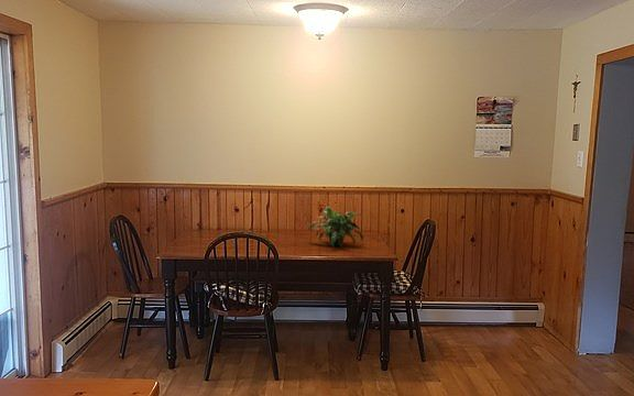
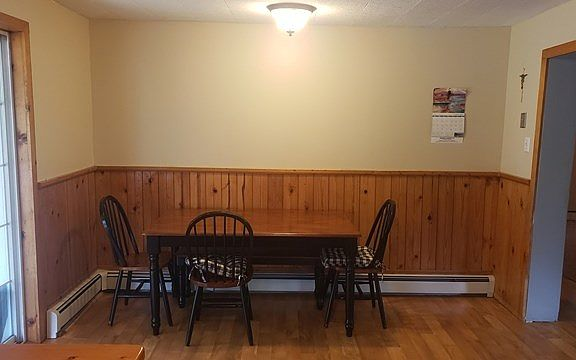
- potted plant (334, 224)
